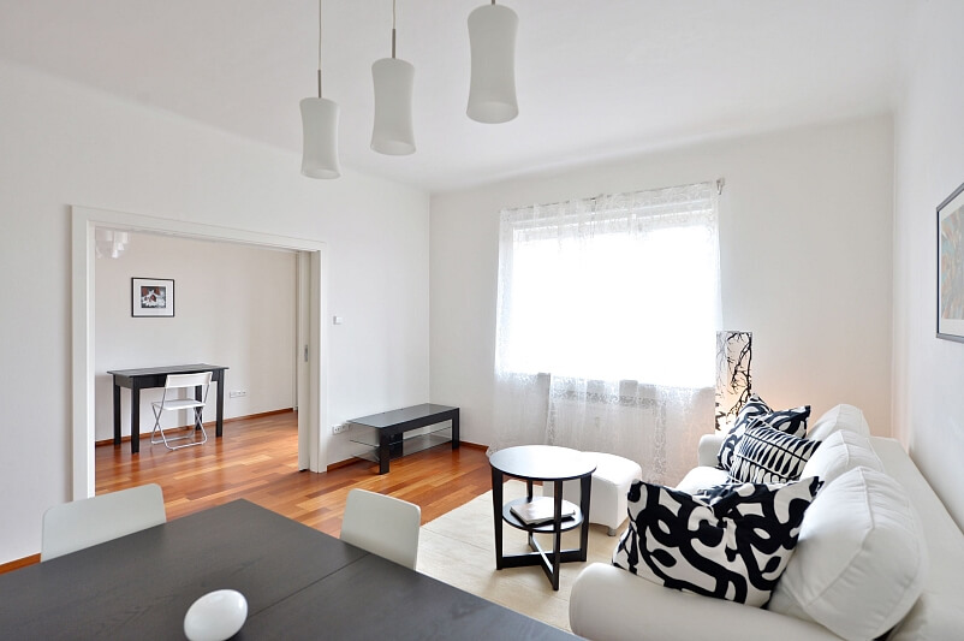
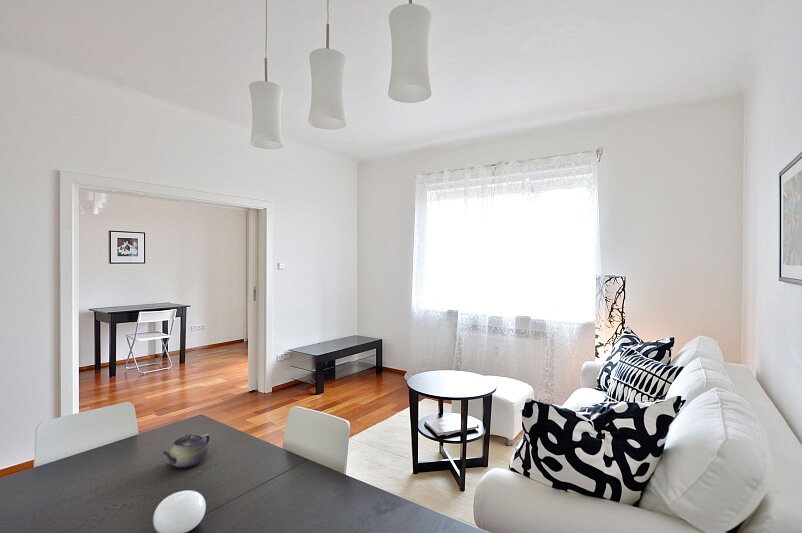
+ teapot (186, 449)
